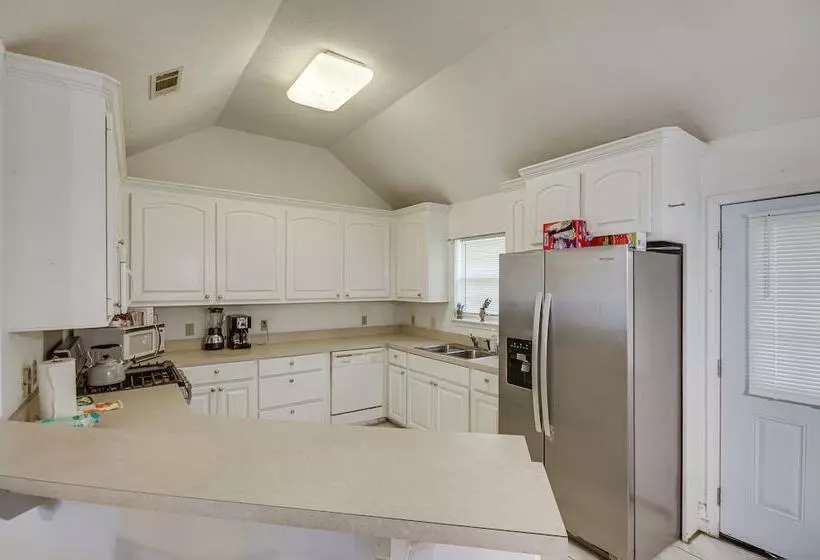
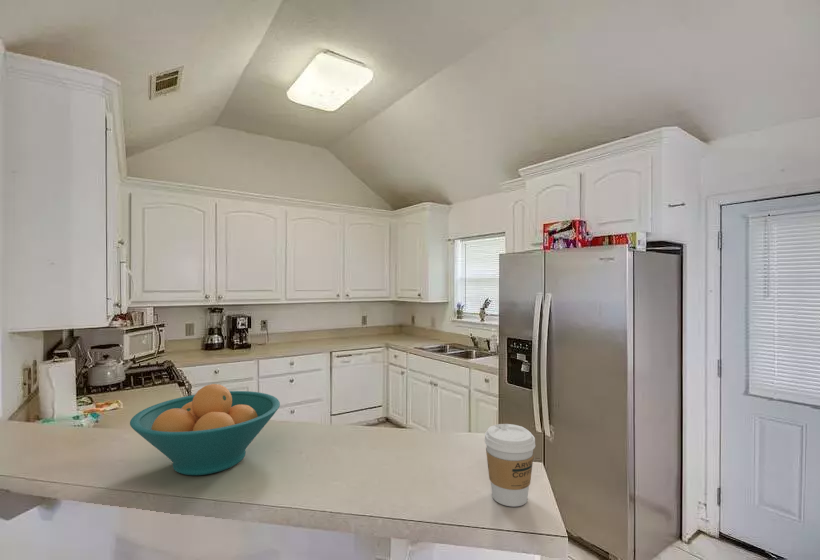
+ coffee cup (509, 463)
+ fruit bowl (210, 423)
